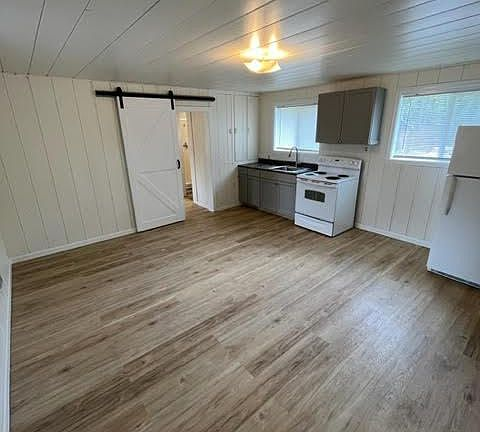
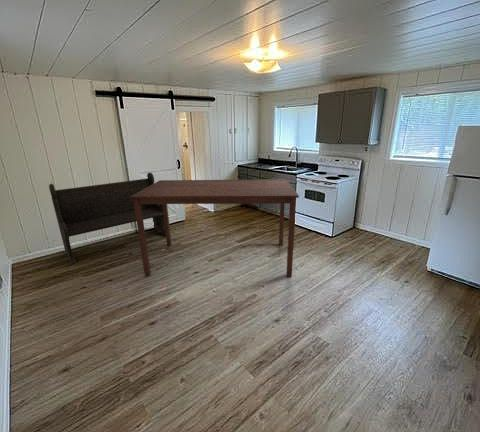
+ dining table (220, 203)
+ bench (115, 212)
